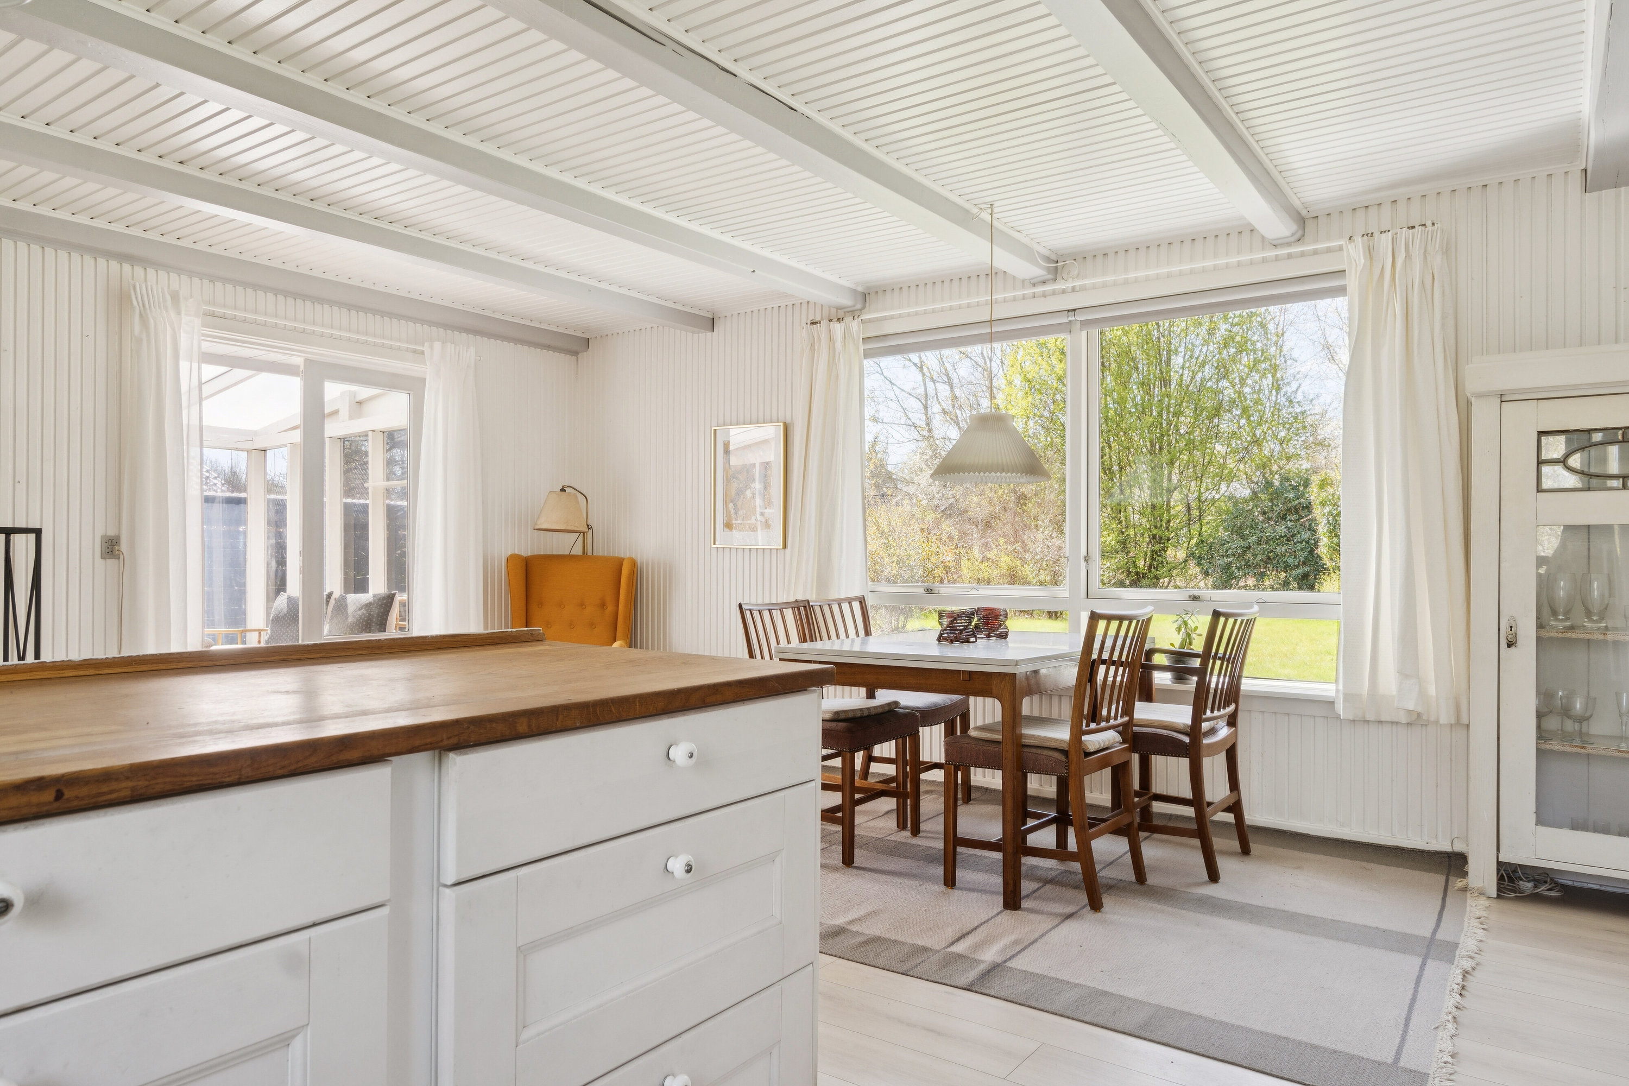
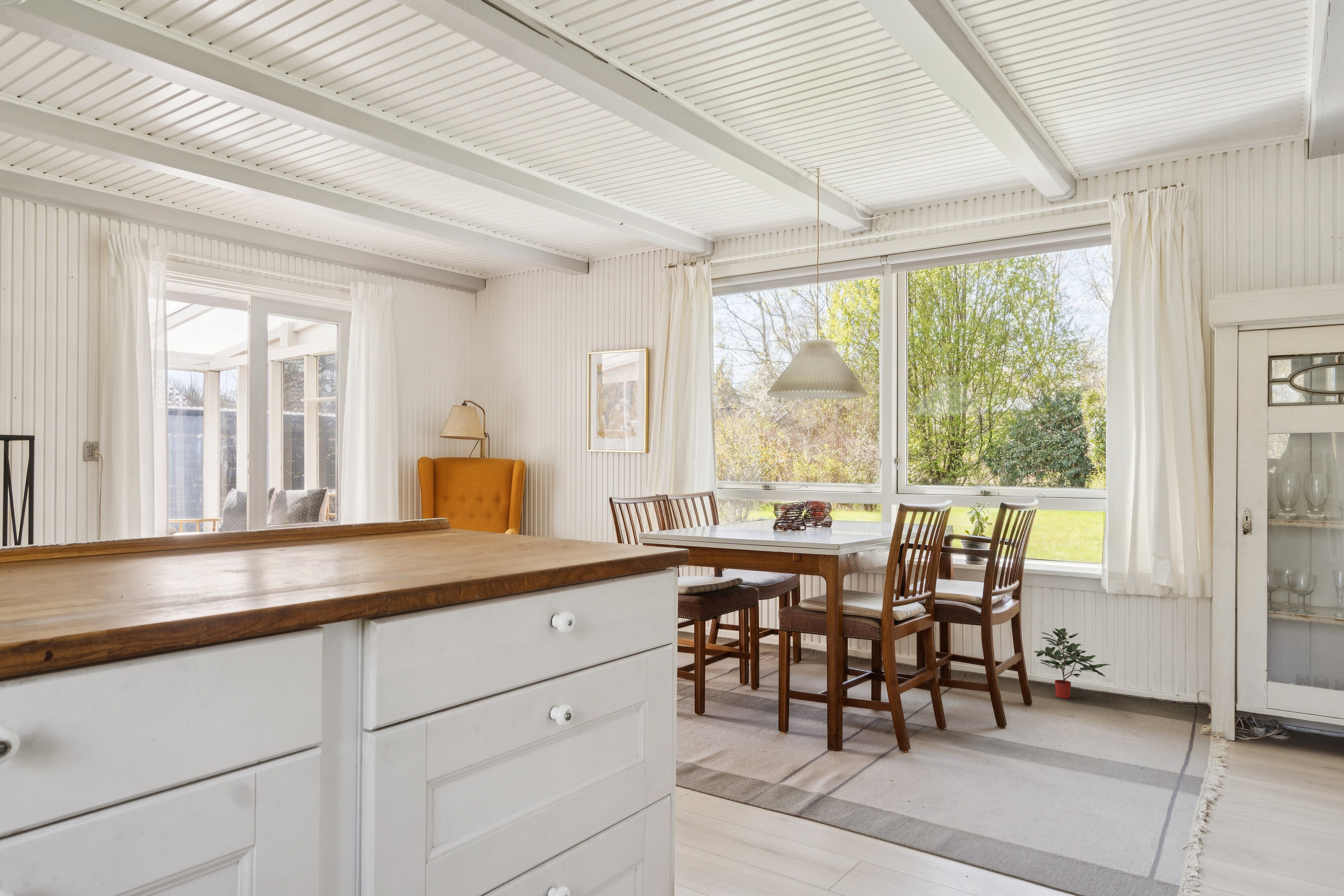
+ potted plant (1070, 662)
